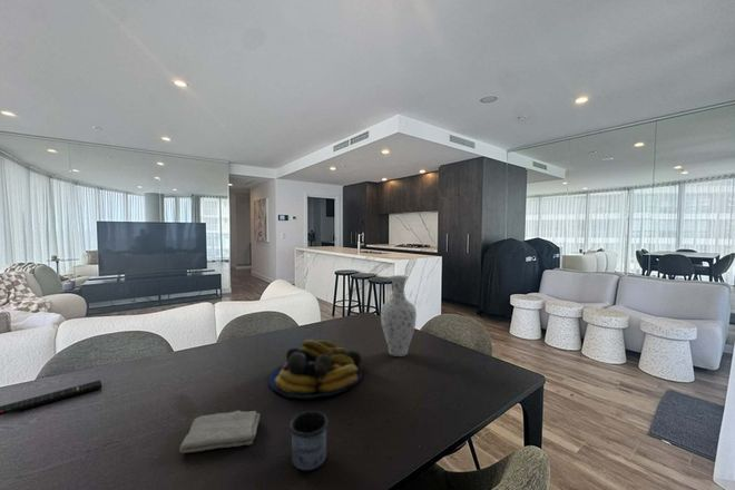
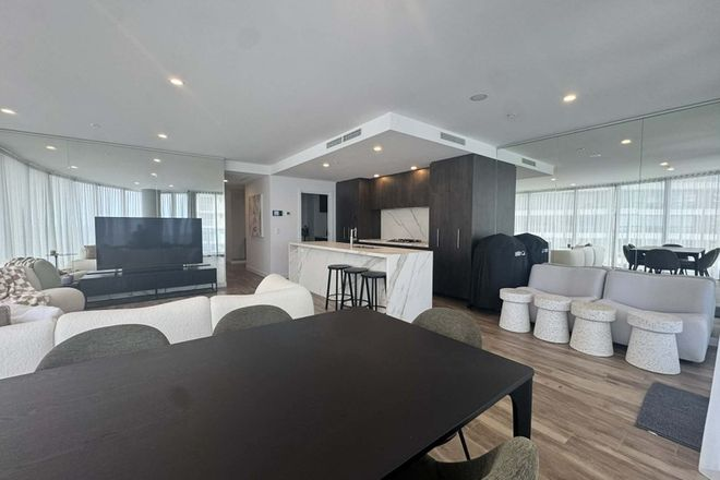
- remote control (51, 398)
- fruit bowl (316, 359)
- mug (310, 435)
- washcloth (223, 429)
- vase (398, 314)
